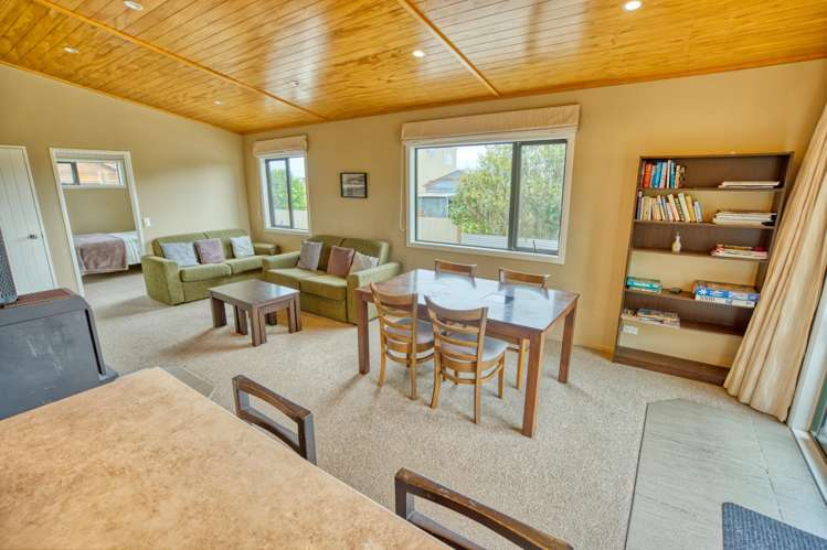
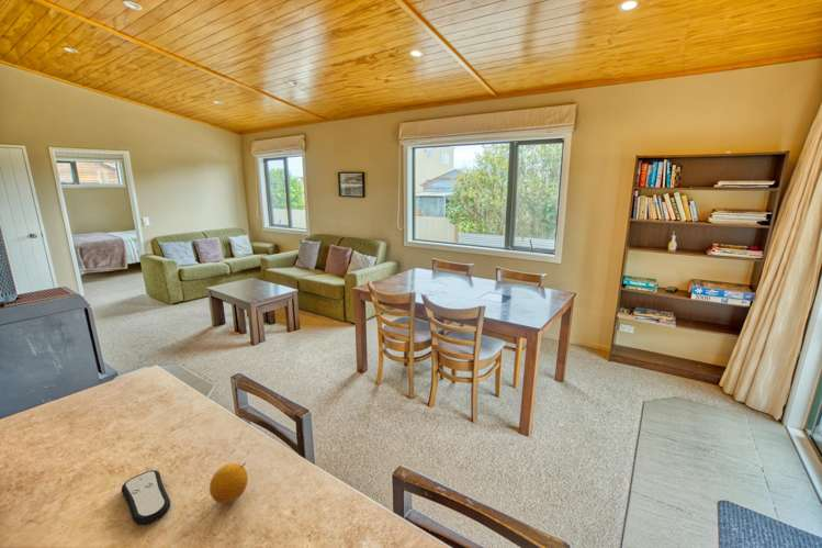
+ fruit (228, 482)
+ remote control (146, 495)
